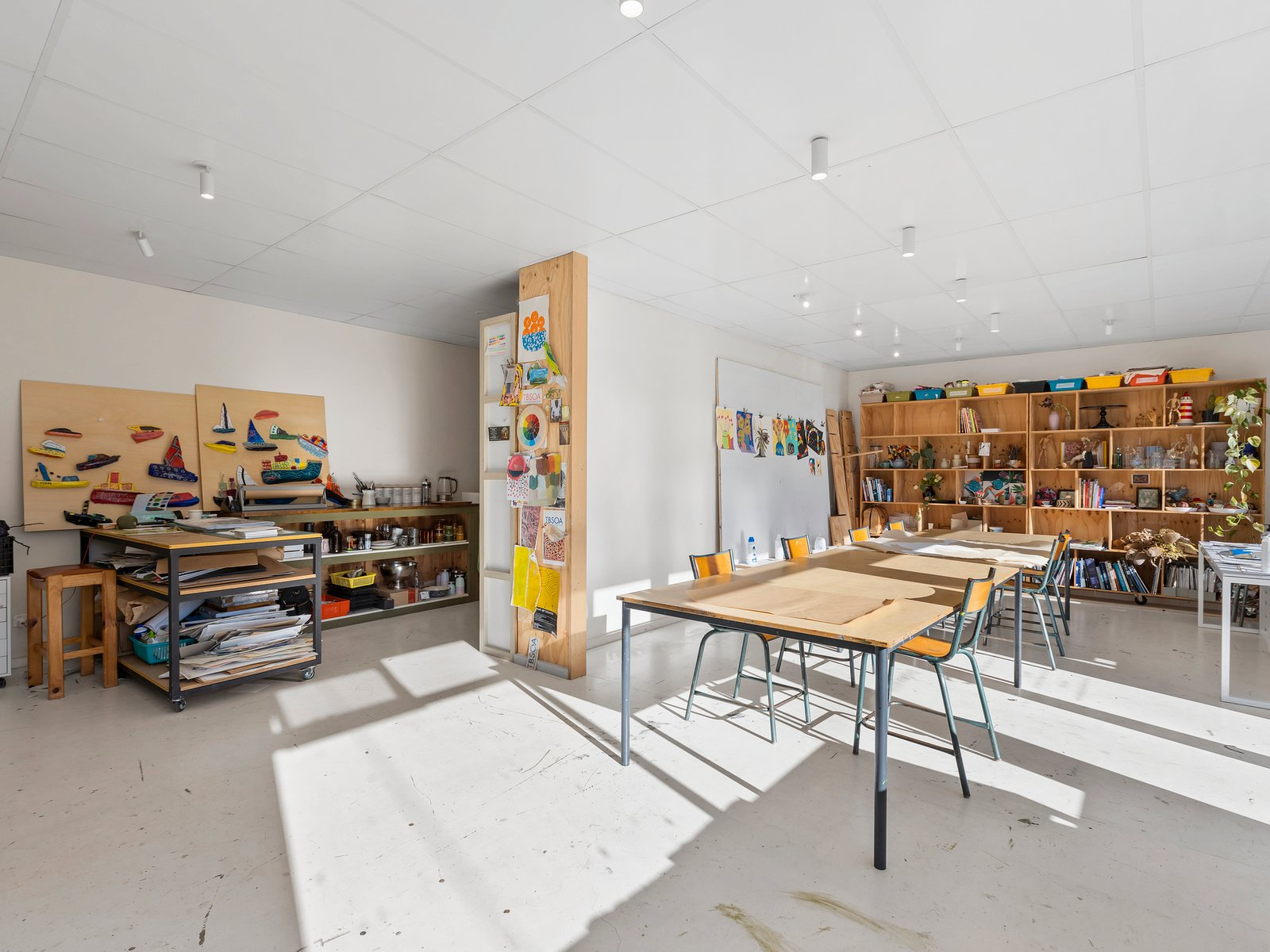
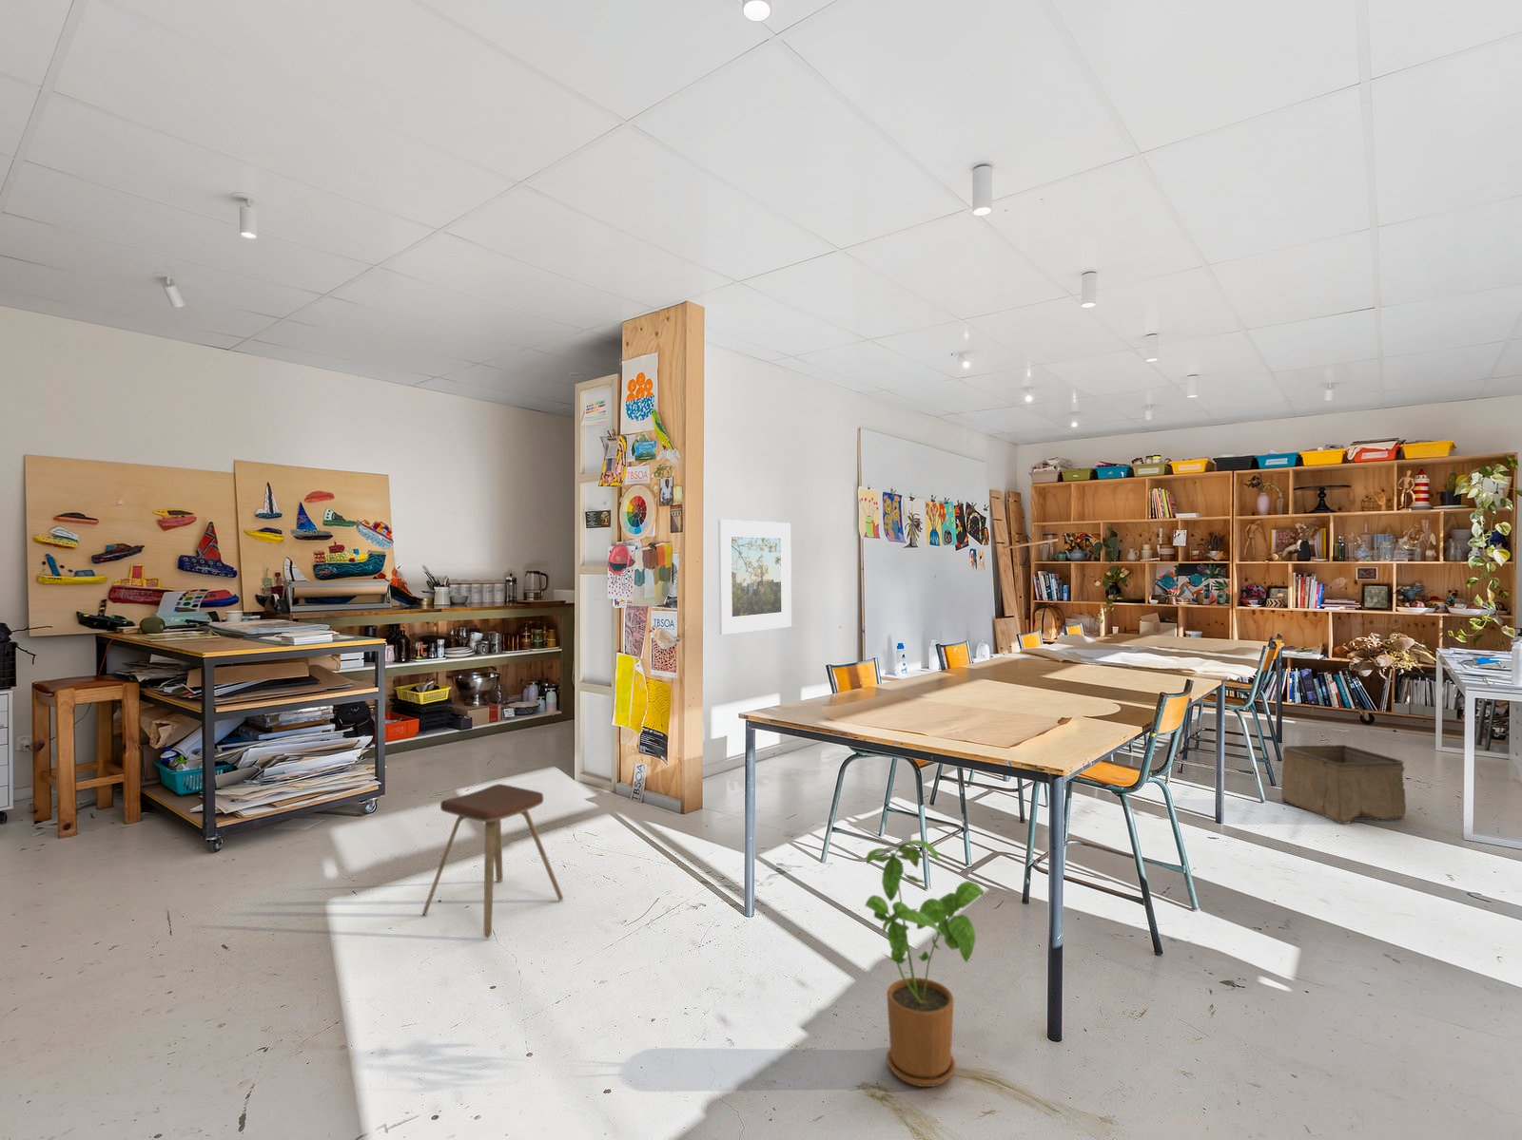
+ storage bin (1341, 782)
+ house plant (925, 957)
+ music stool (493, 853)
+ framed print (756, 576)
